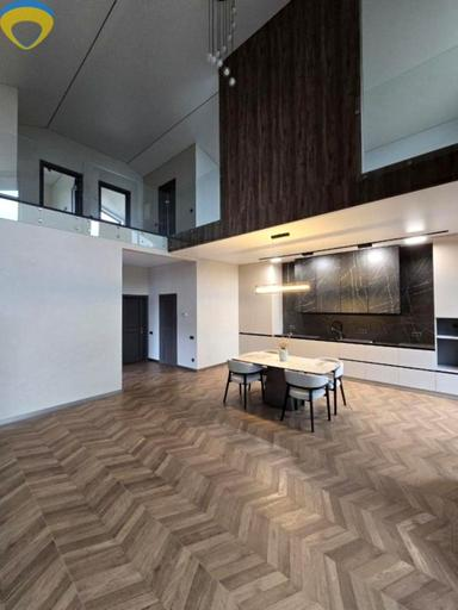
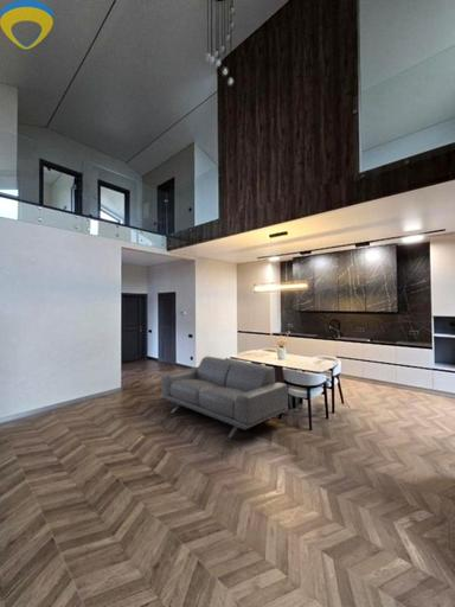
+ sofa (219, 389)
